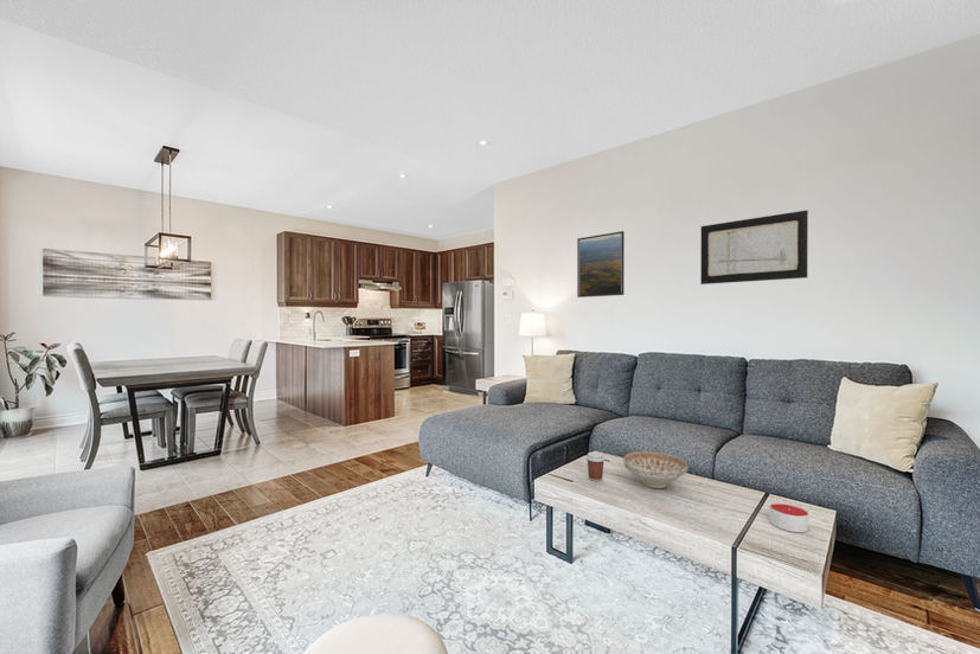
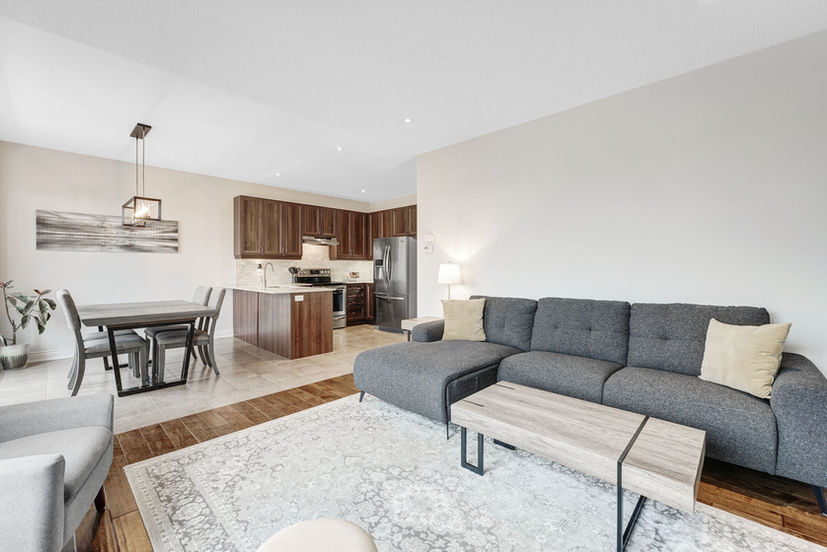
- candle (788, 515)
- decorative bowl (654, 472)
- coffee cup (595, 466)
- wall art (750, 250)
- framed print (600, 265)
